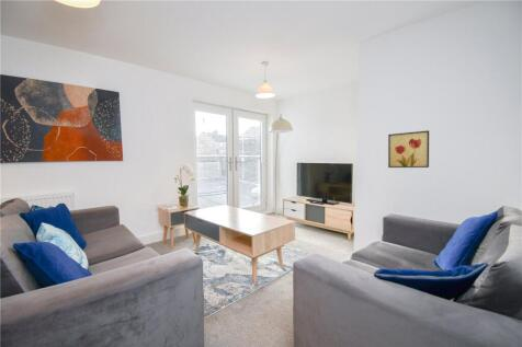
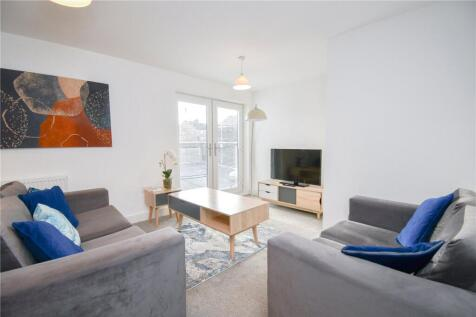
- wall art (408, 150)
